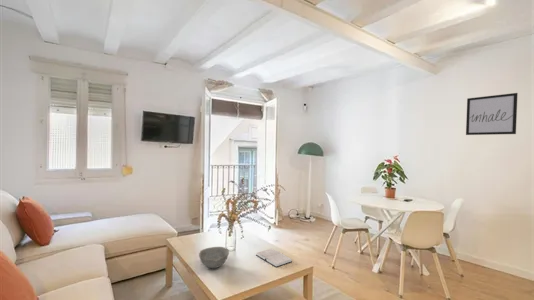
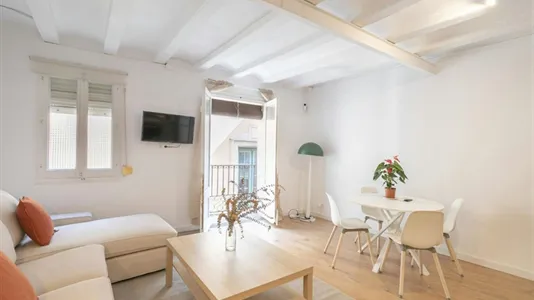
- wall art (490, 115)
- hardback book (273, 256)
- bowl (213, 259)
